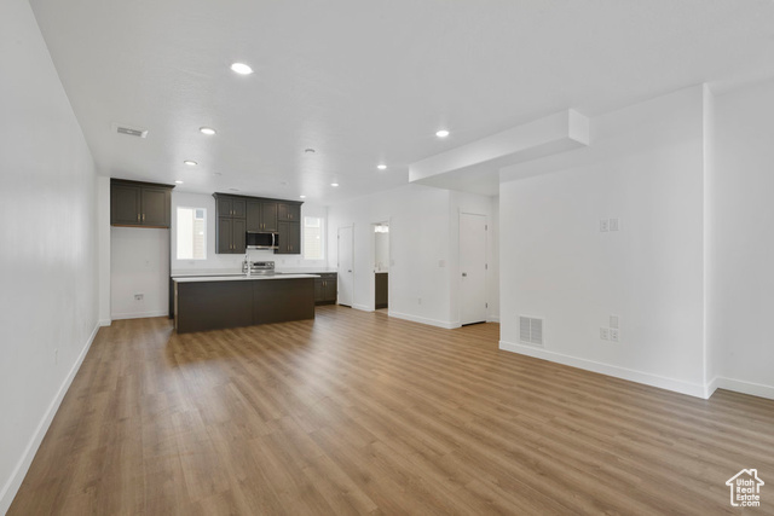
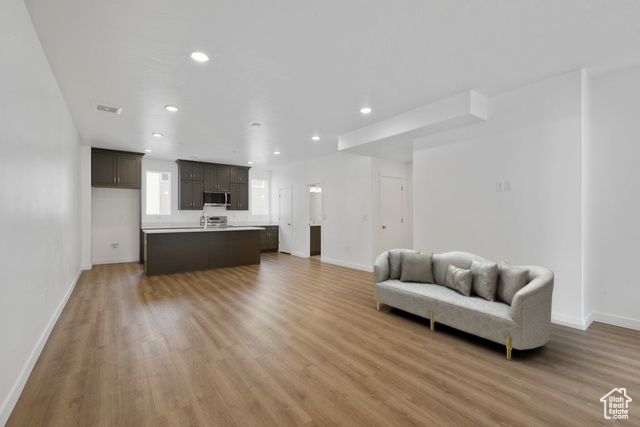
+ sofa (447, 288)
